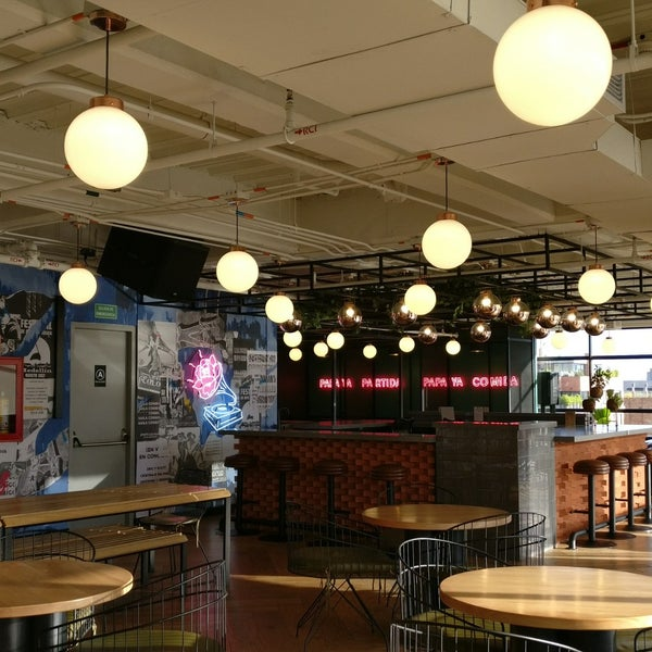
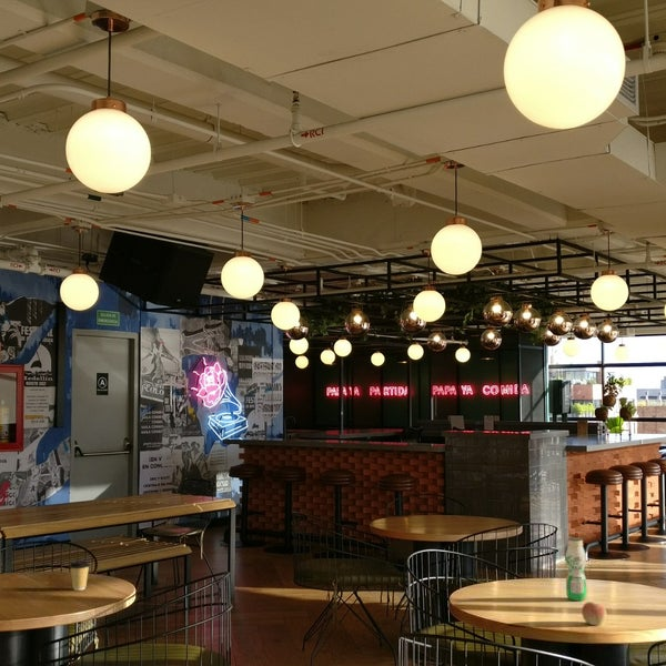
+ beverage bottle (575, 568)
+ apple (594, 613)
+ coffee cup (79, 575)
